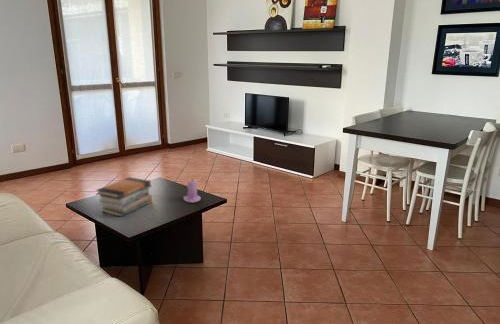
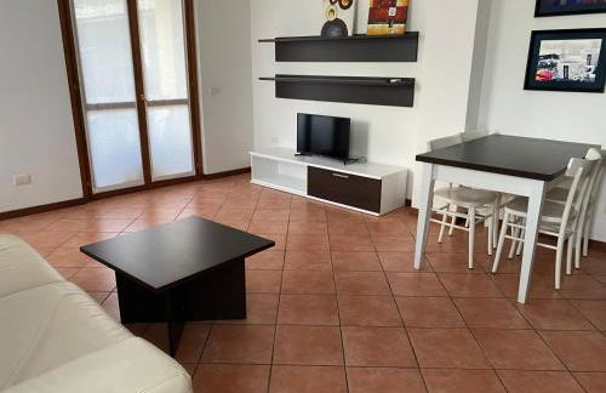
- book stack (125, 196)
- candle (192, 188)
